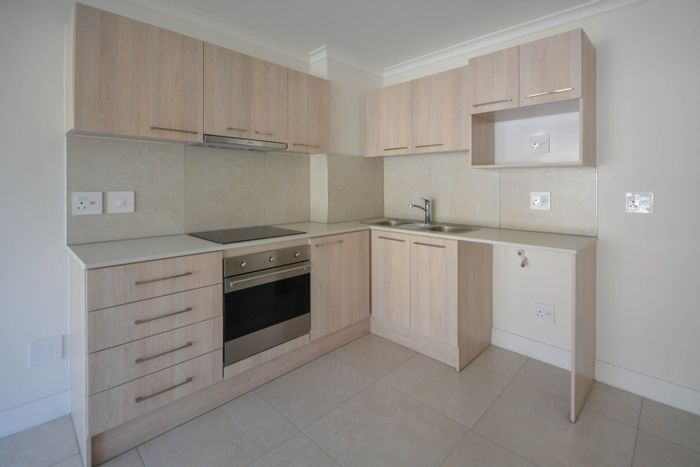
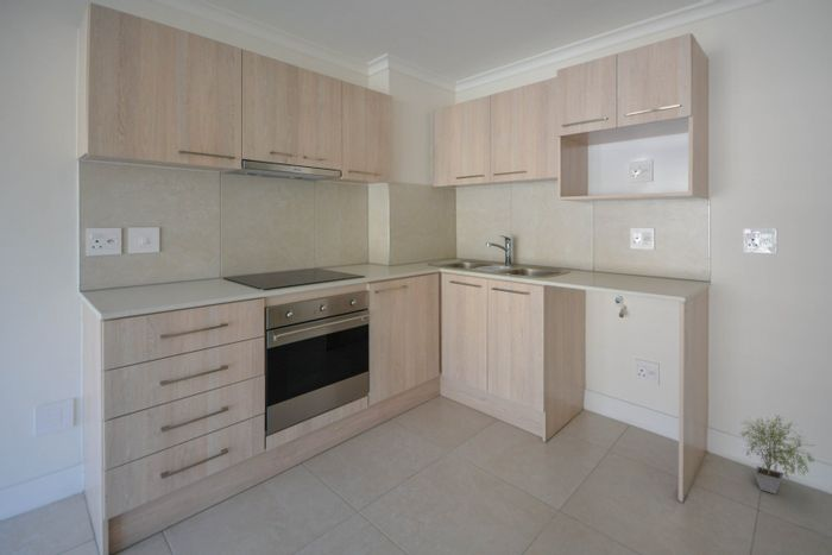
+ potted plant (774, 450)
